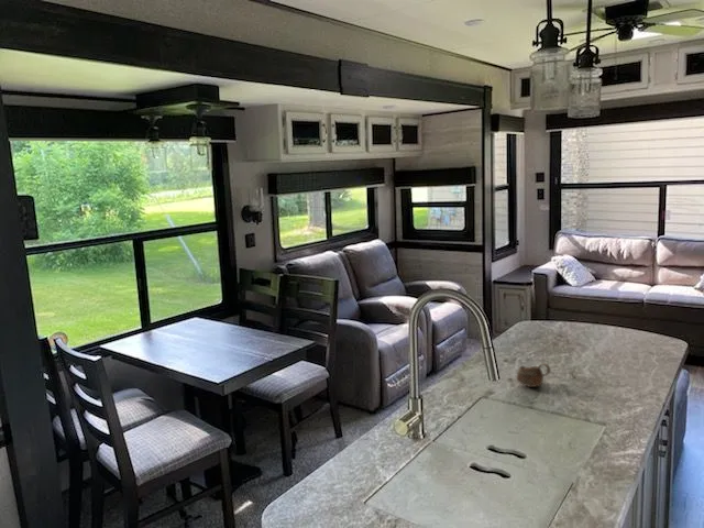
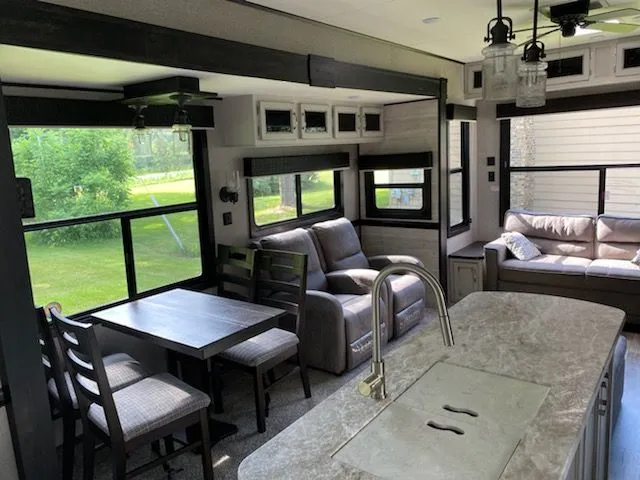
- cup (531, 373)
